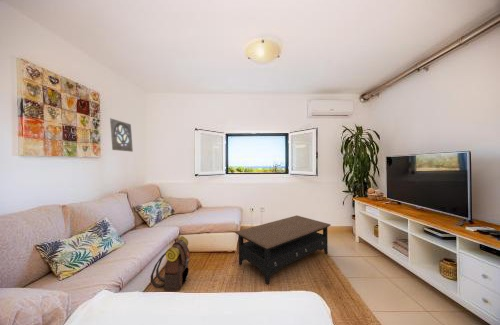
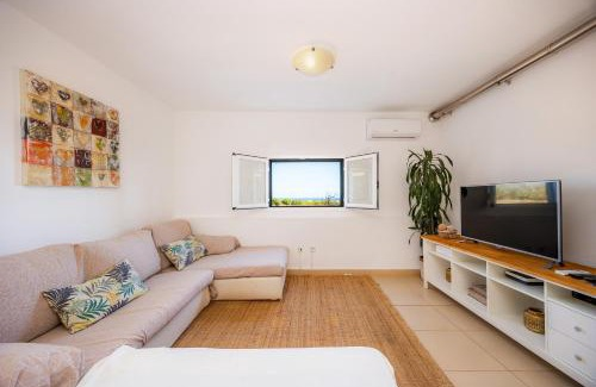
- coffee table (285, 243)
- wall ornament (121, 136)
- backpack (171, 261)
